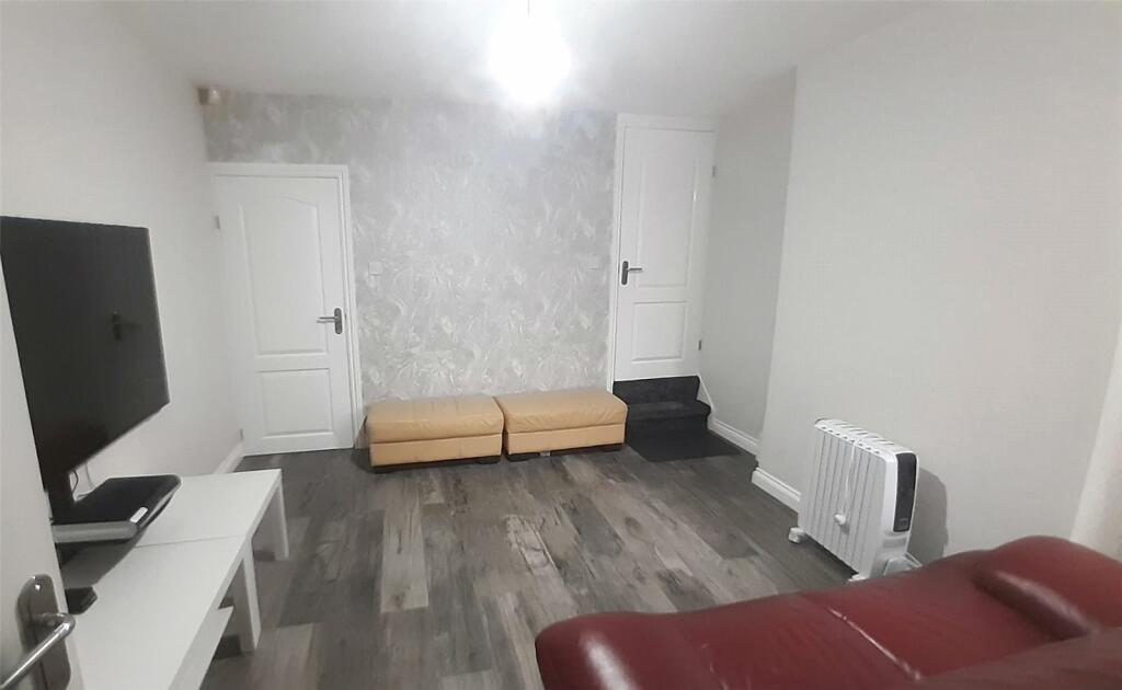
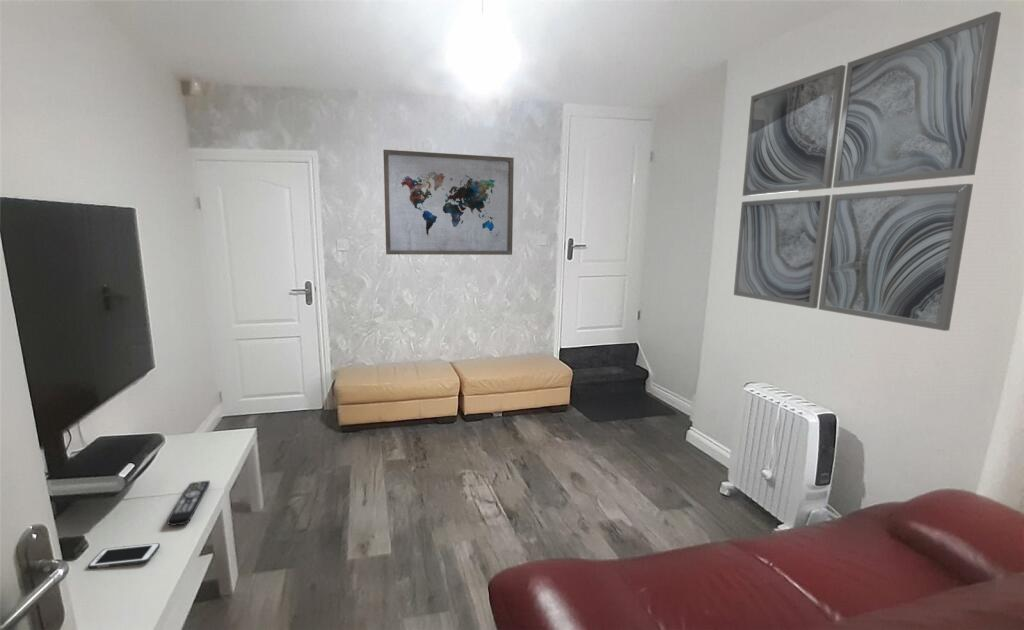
+ cell phone (125, 555)
+ wall art (451, 205)
+ remote control (190, 501)
+ wall art (832, 194)
